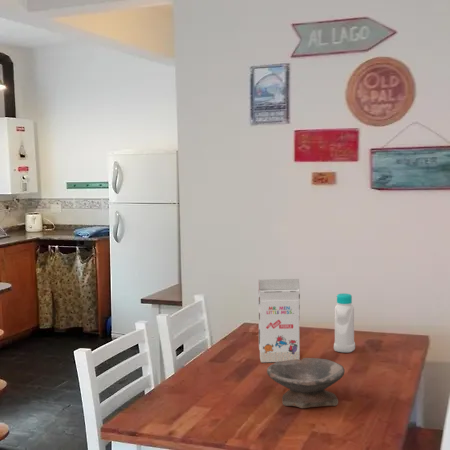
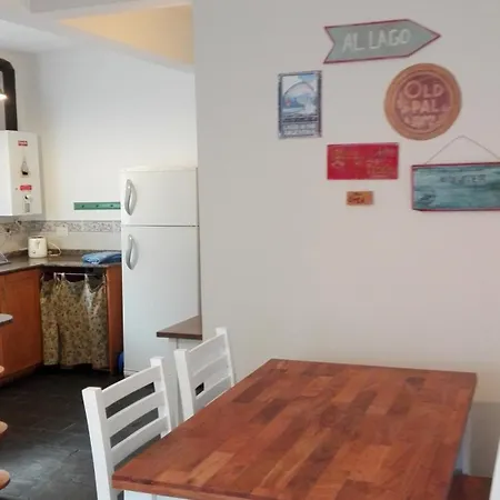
- bottle (344, 322)
- gift box (278, 319)
- bowl (306, 384)
